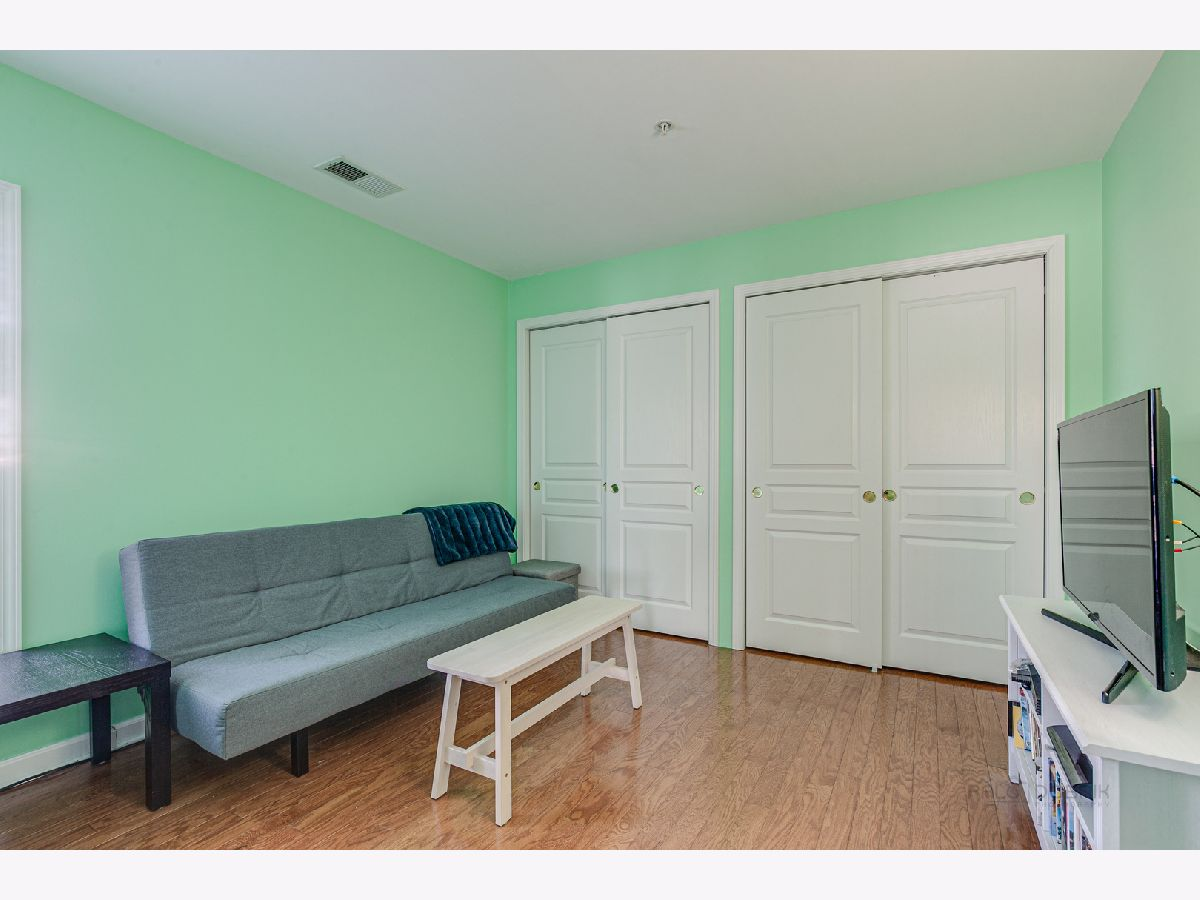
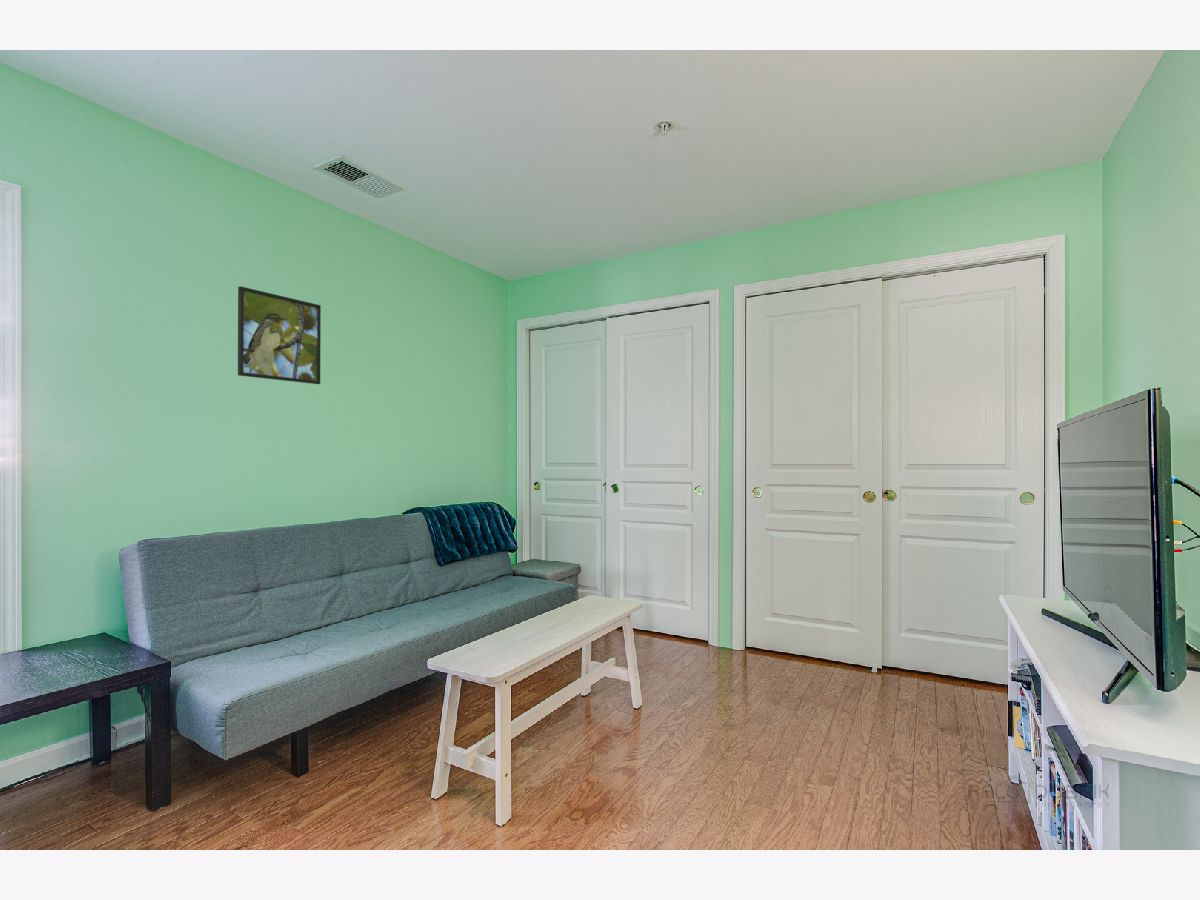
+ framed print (281, 338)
